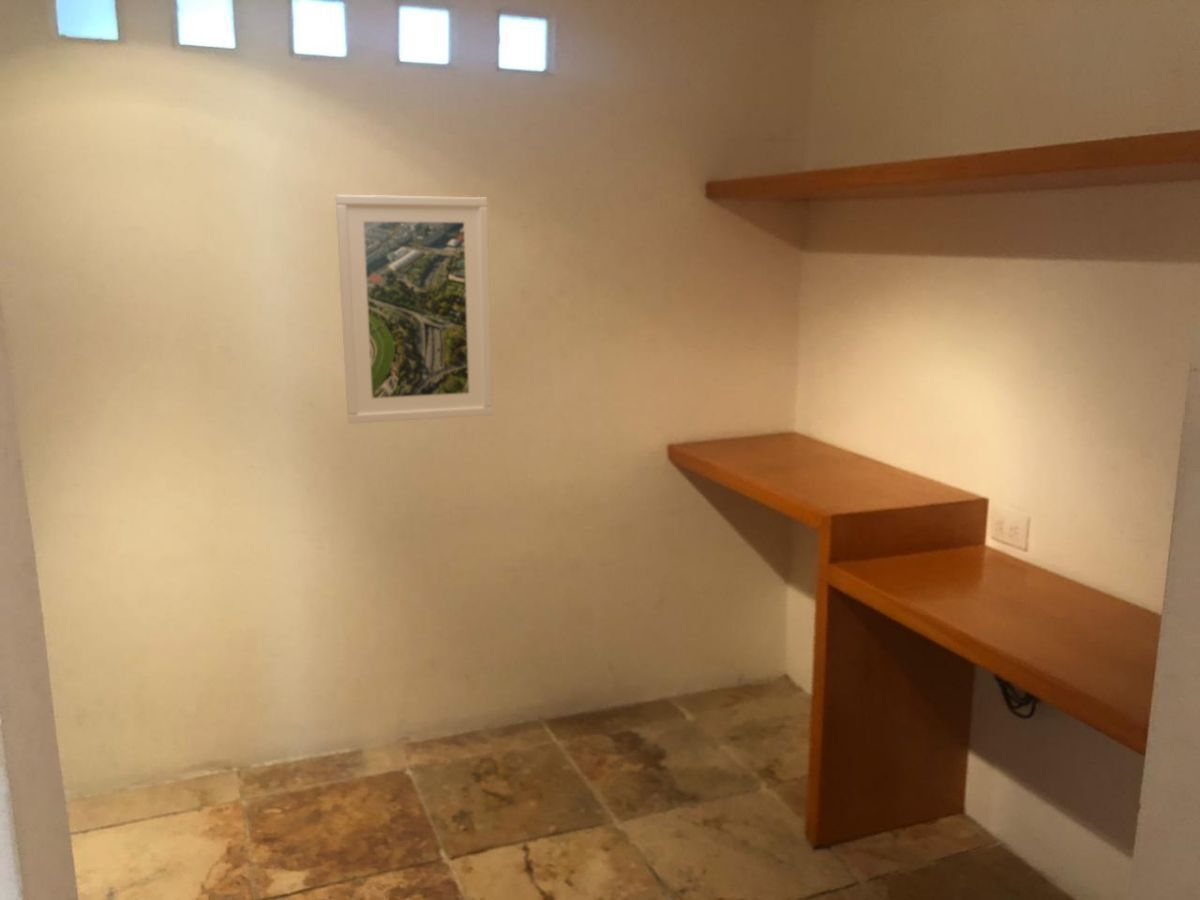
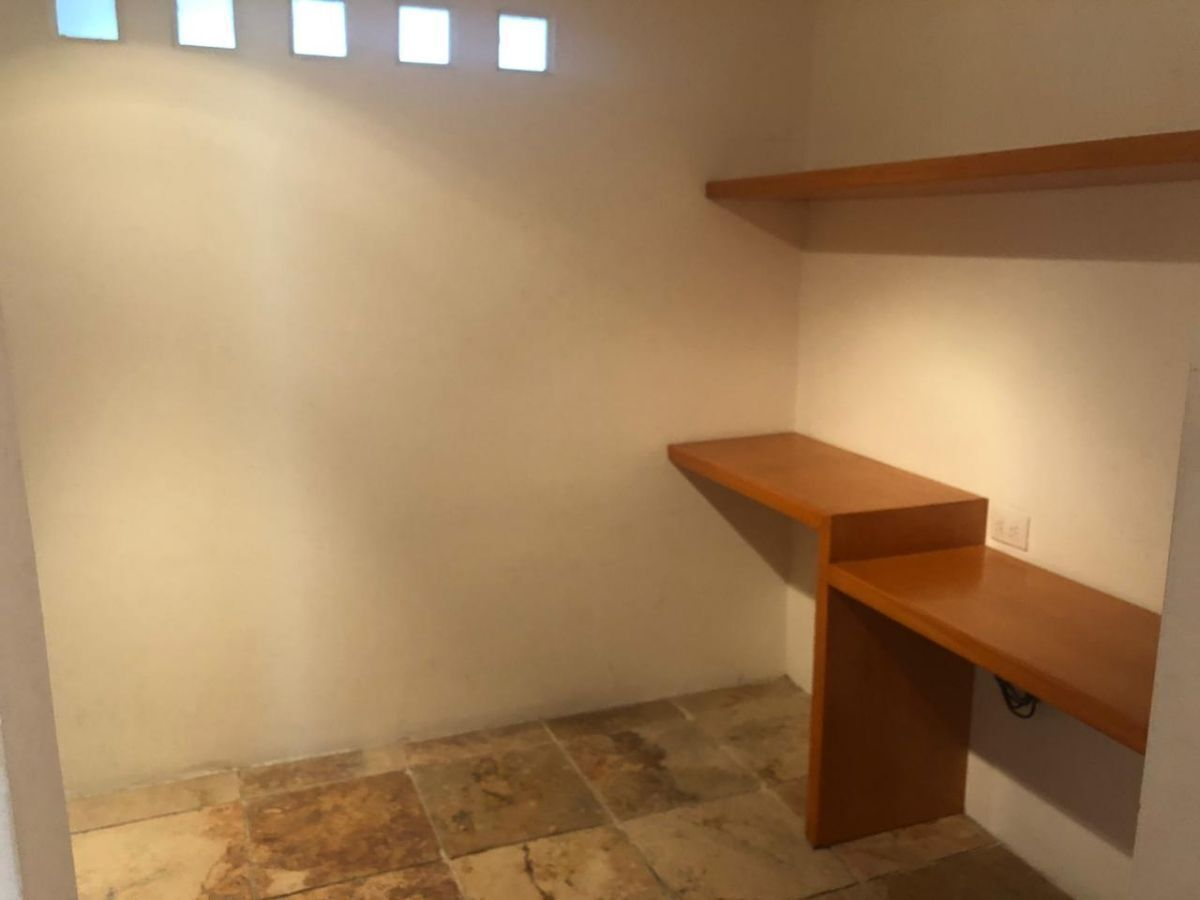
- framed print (417, 310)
